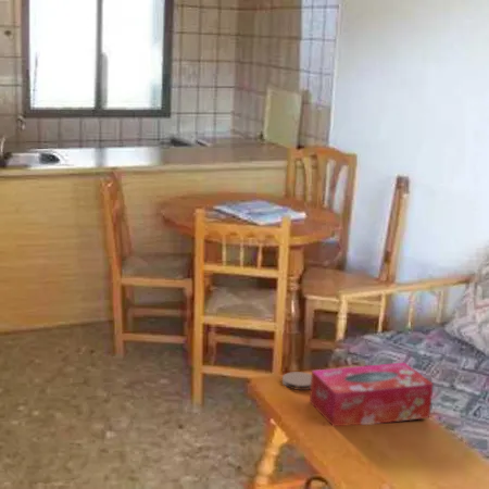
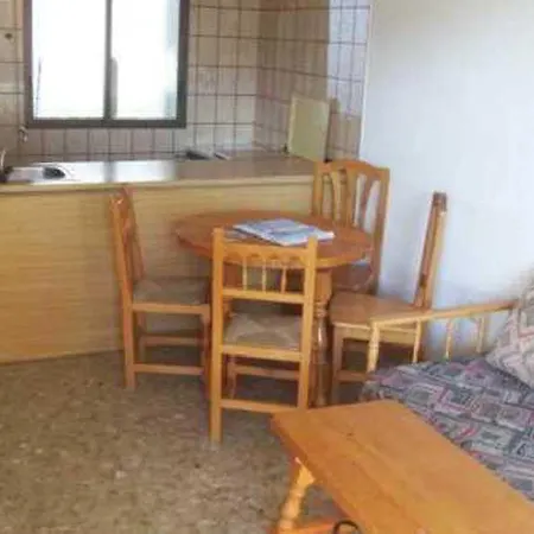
- tissue box (369, 393)
- coaster (299, 380)
